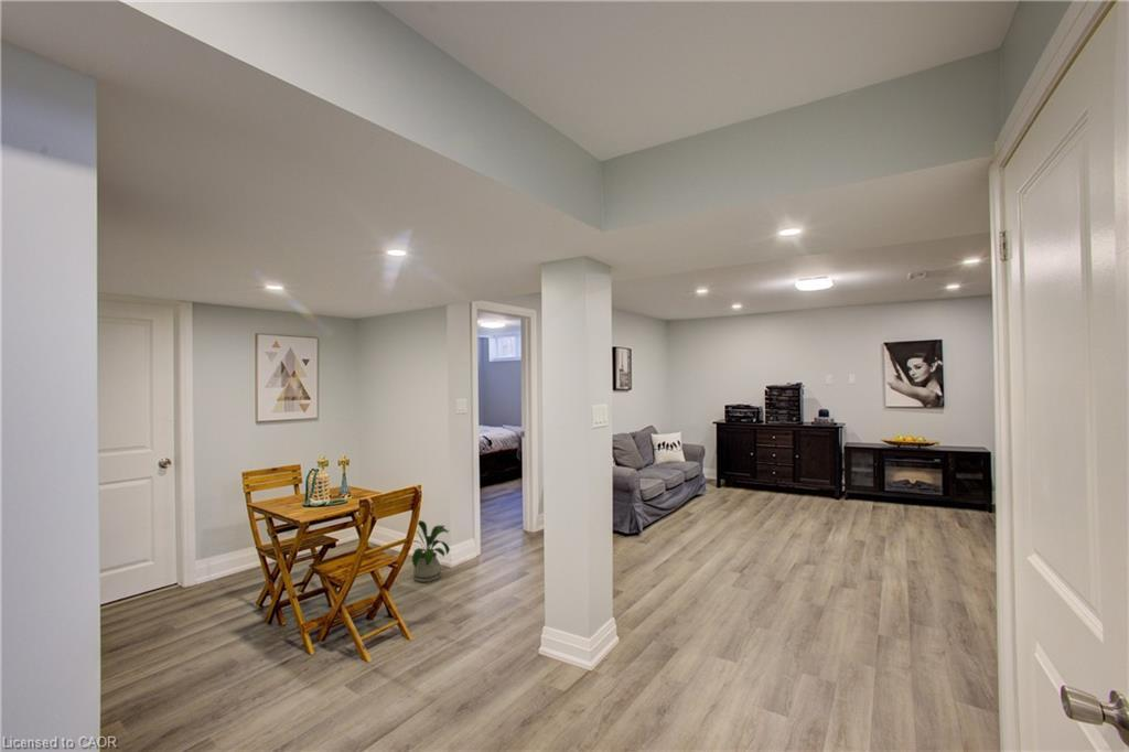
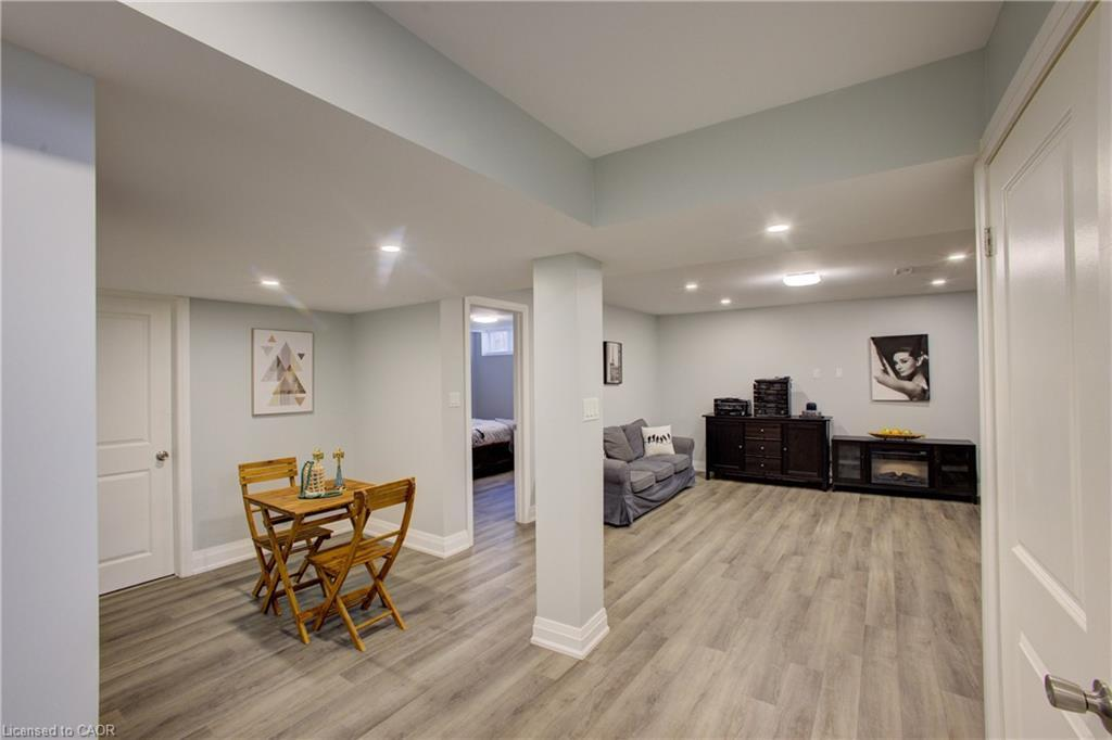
- house plant (432, 545)
